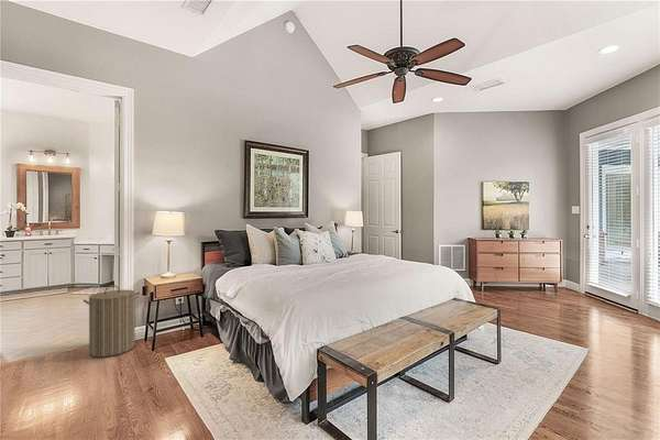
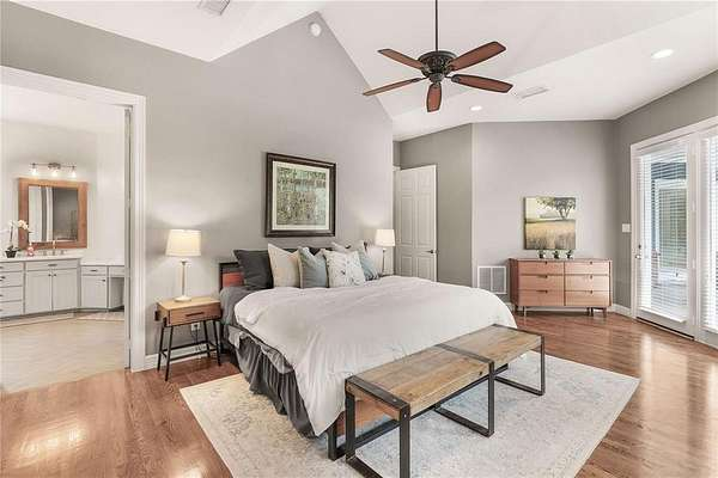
- laundry hamper (112, 317)
